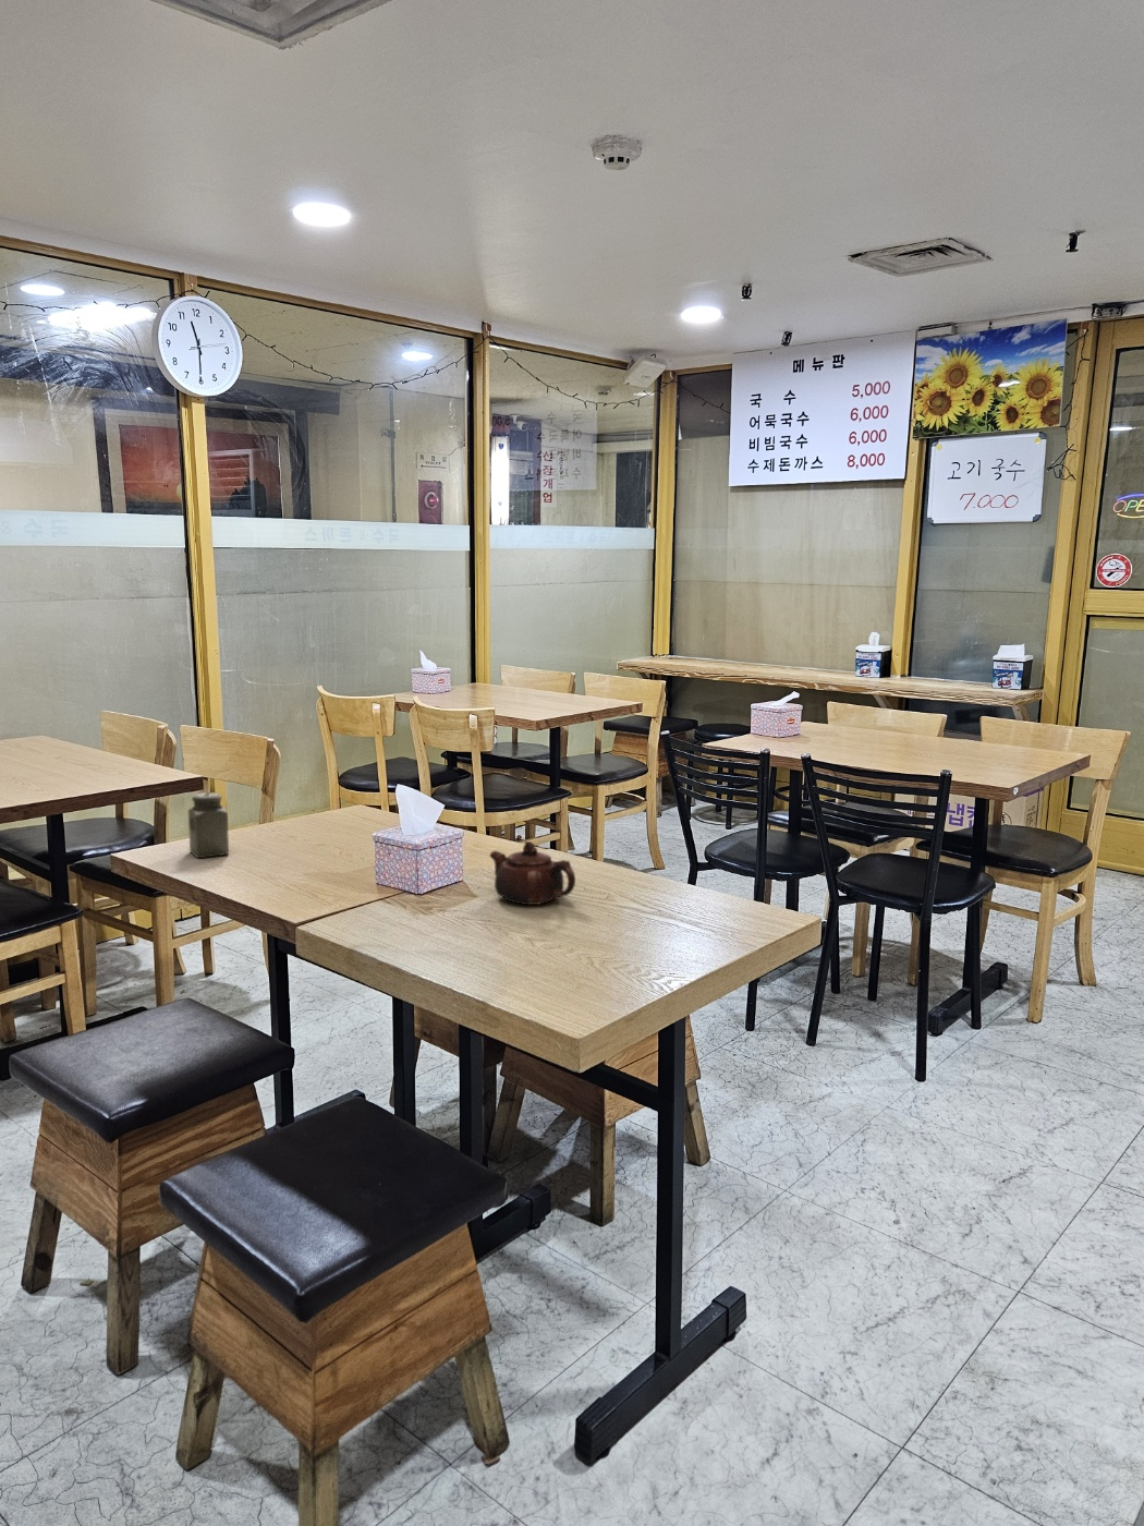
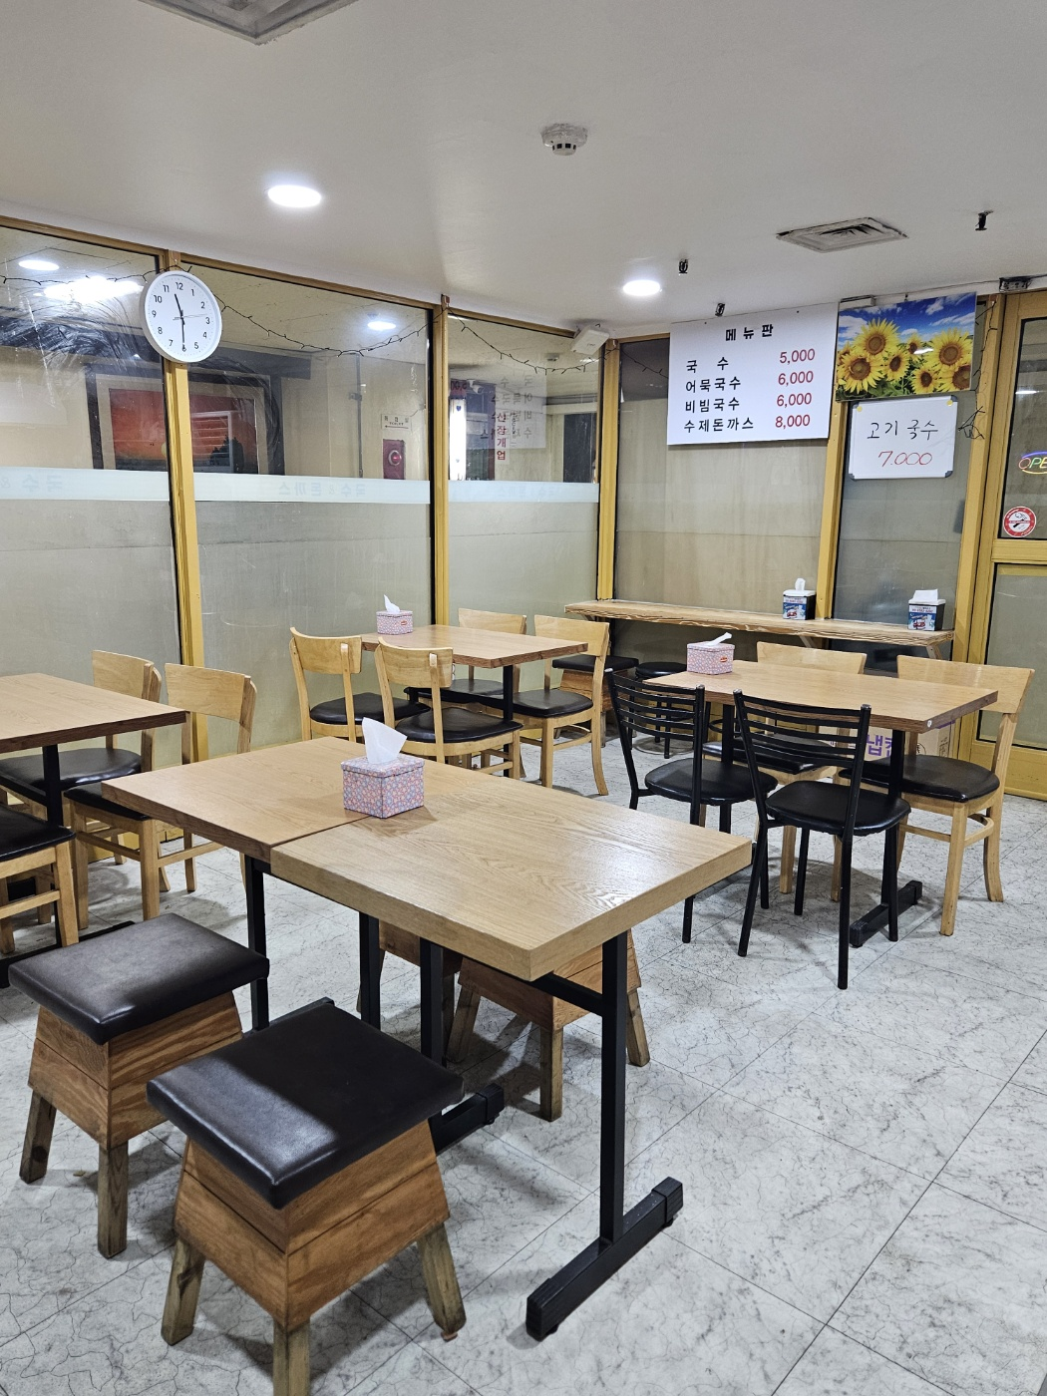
- salt shaker (208, 823)
- teapot (531, 870)
